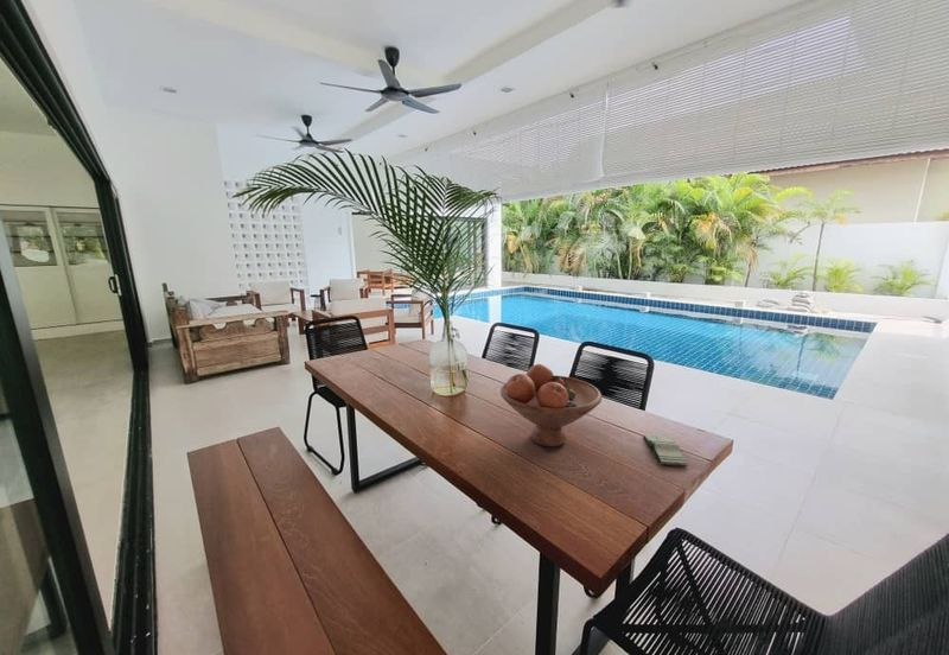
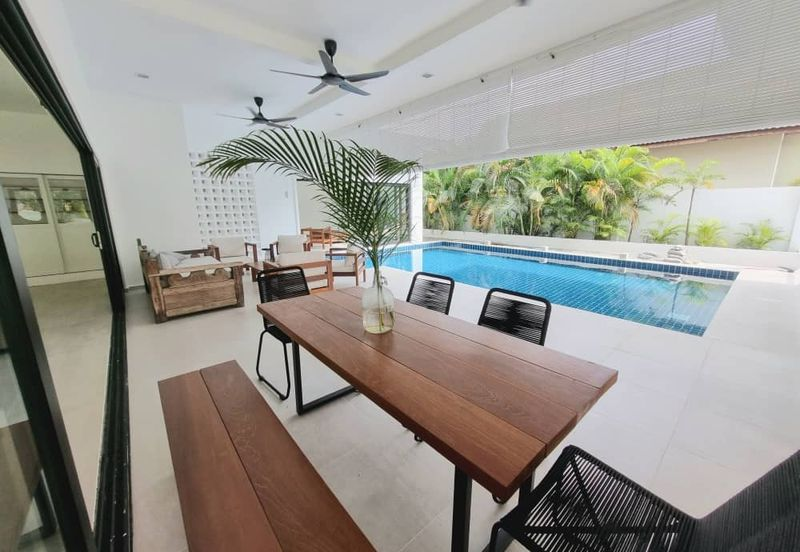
- fruit bowl (549, 405)
- book (663, 446)
